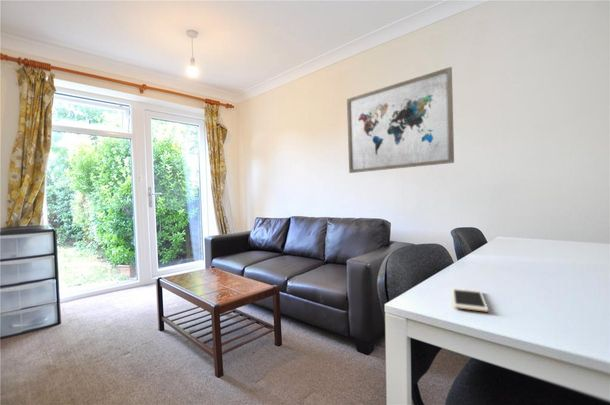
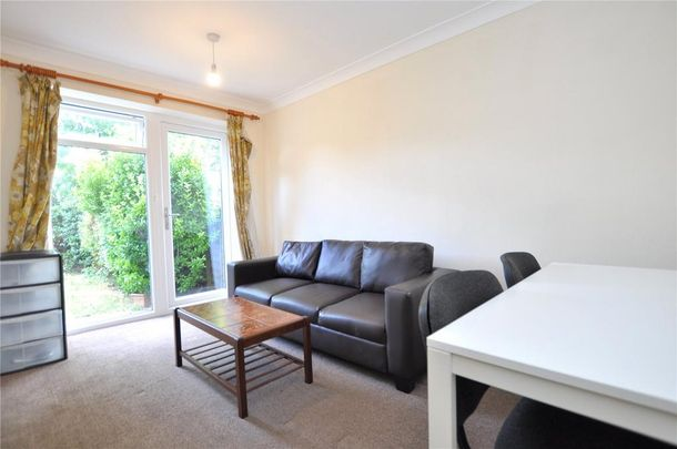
- cell phone (468, 298)
- wall art (393, 127)
